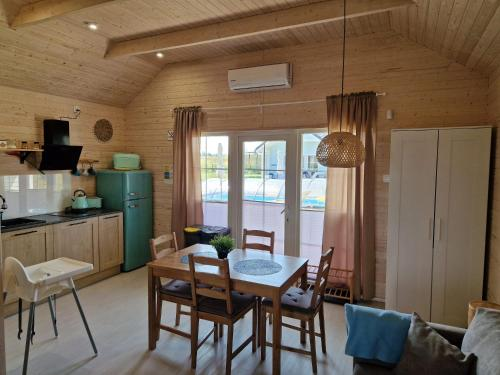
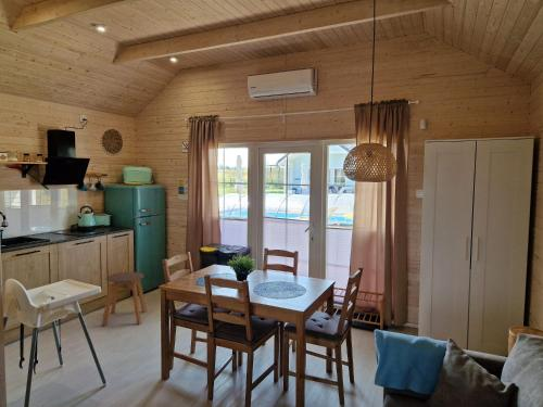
+ stool (132, 294)
